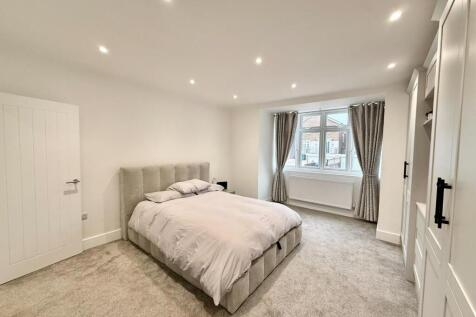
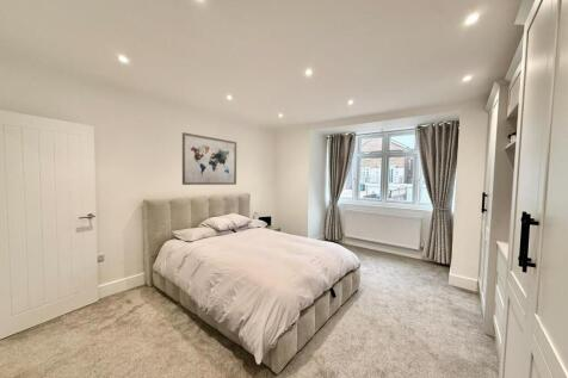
+ wall art (211, 161)
